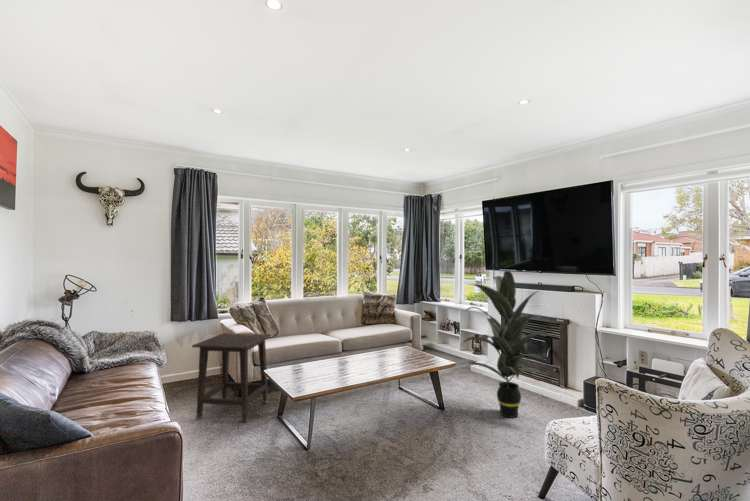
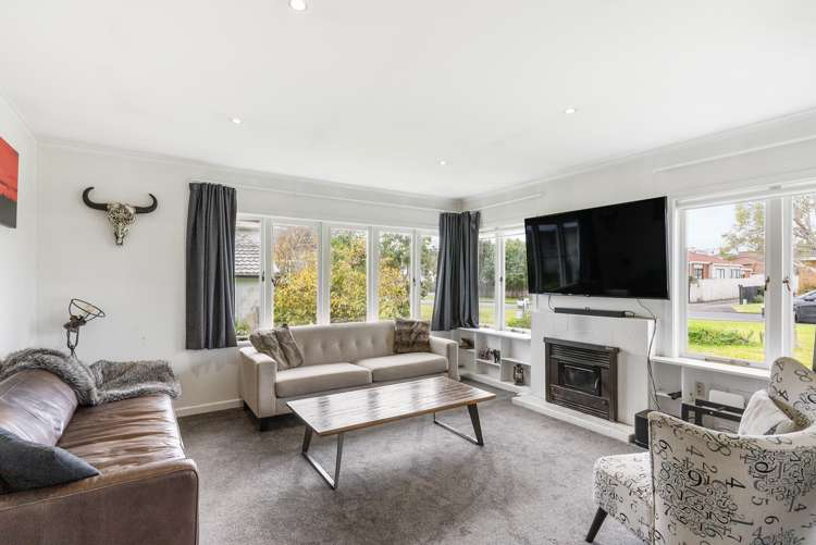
- indoor plant (504, 342)
- side table (240, 374)
